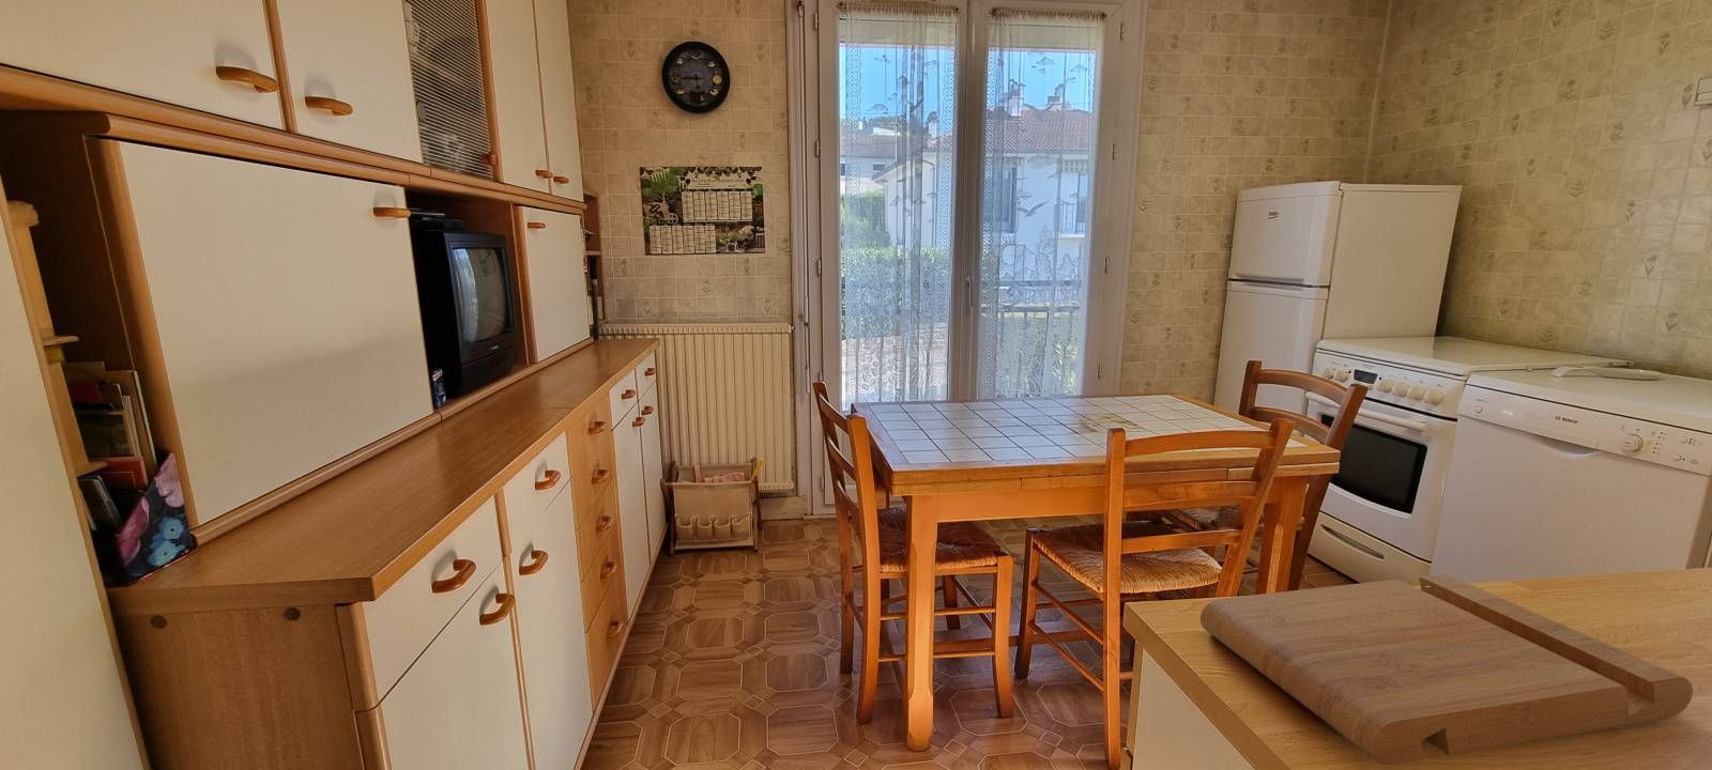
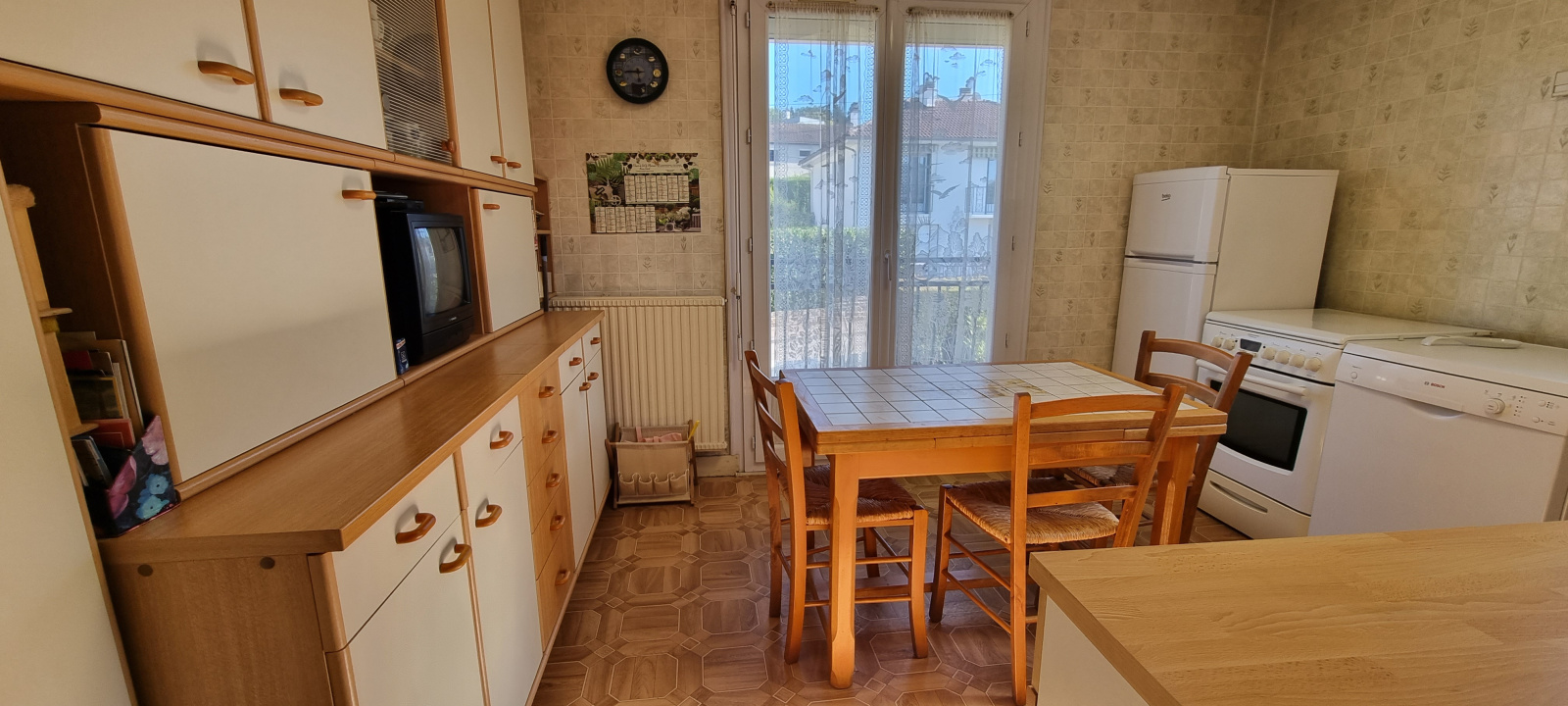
- cutting board (1420, 651)
